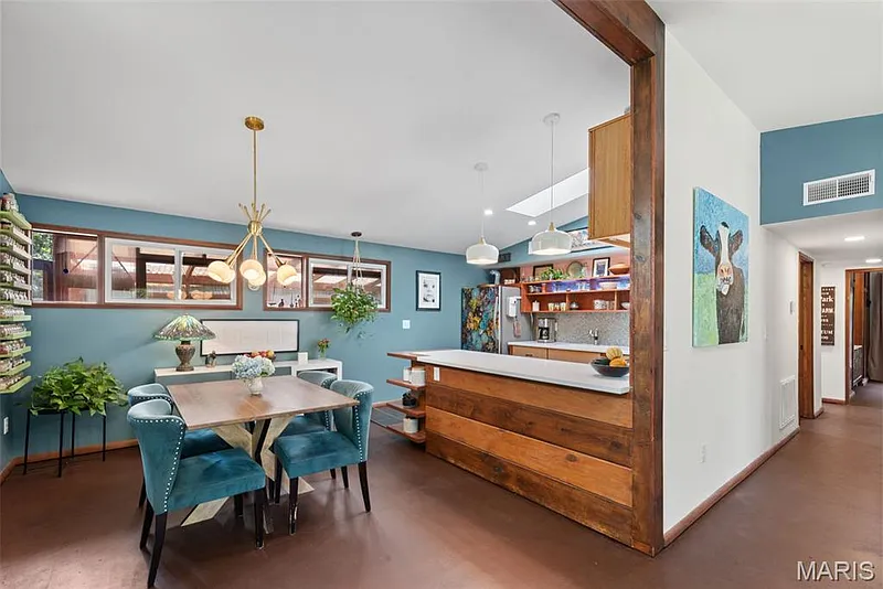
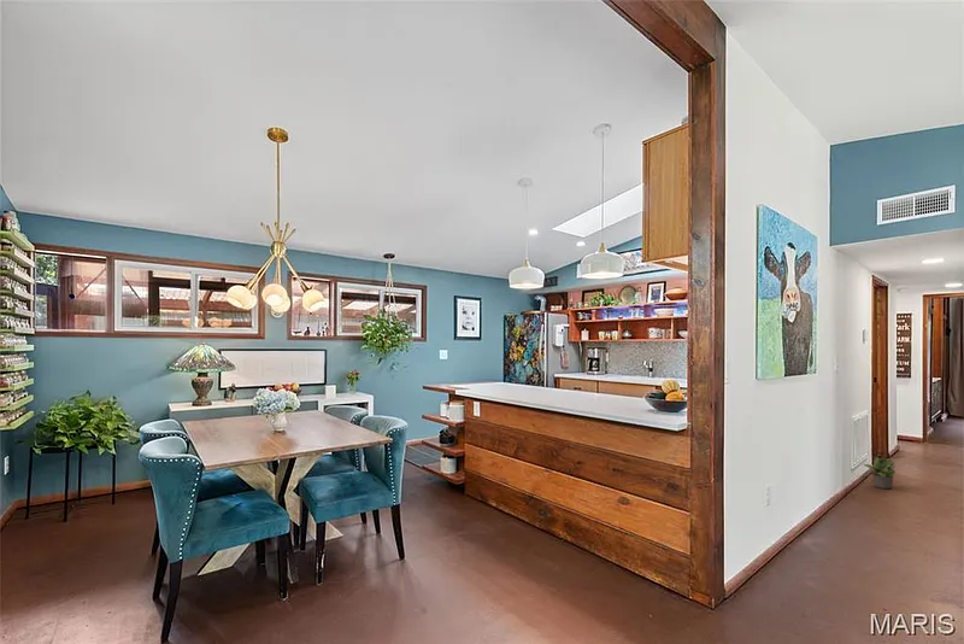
+ potted plant (880, 470)
